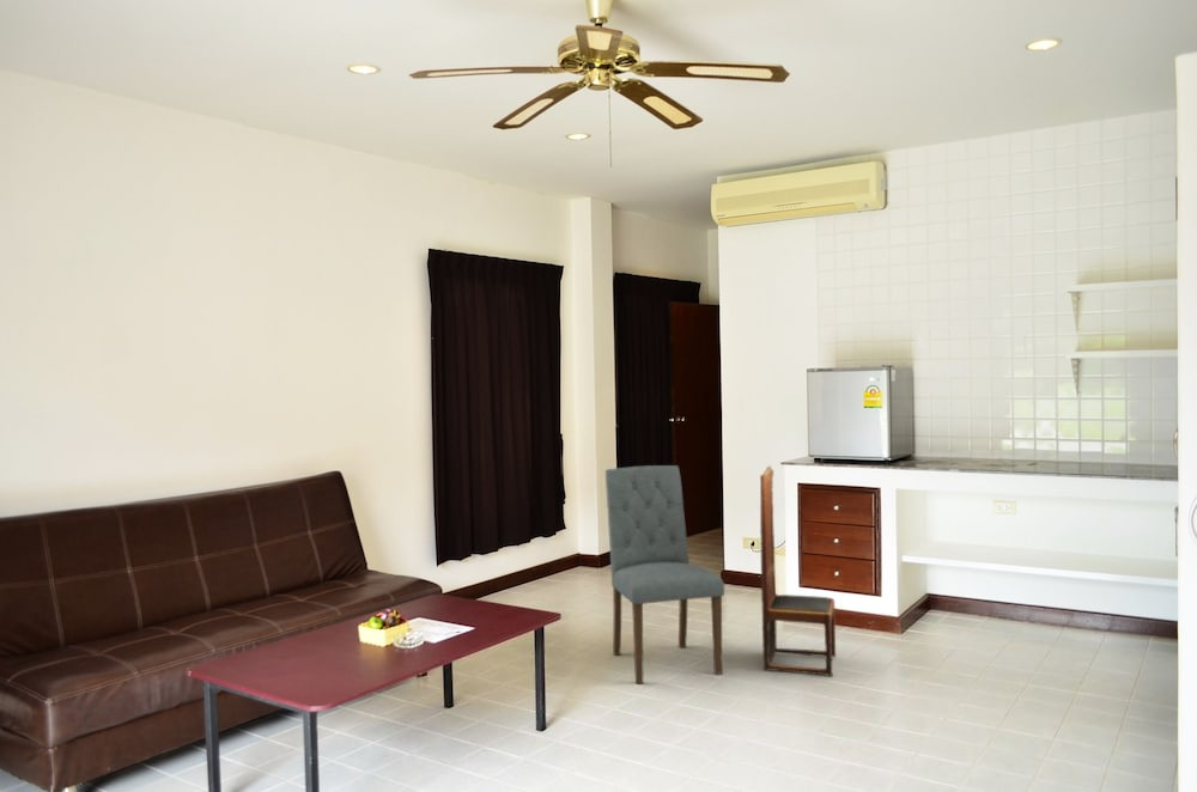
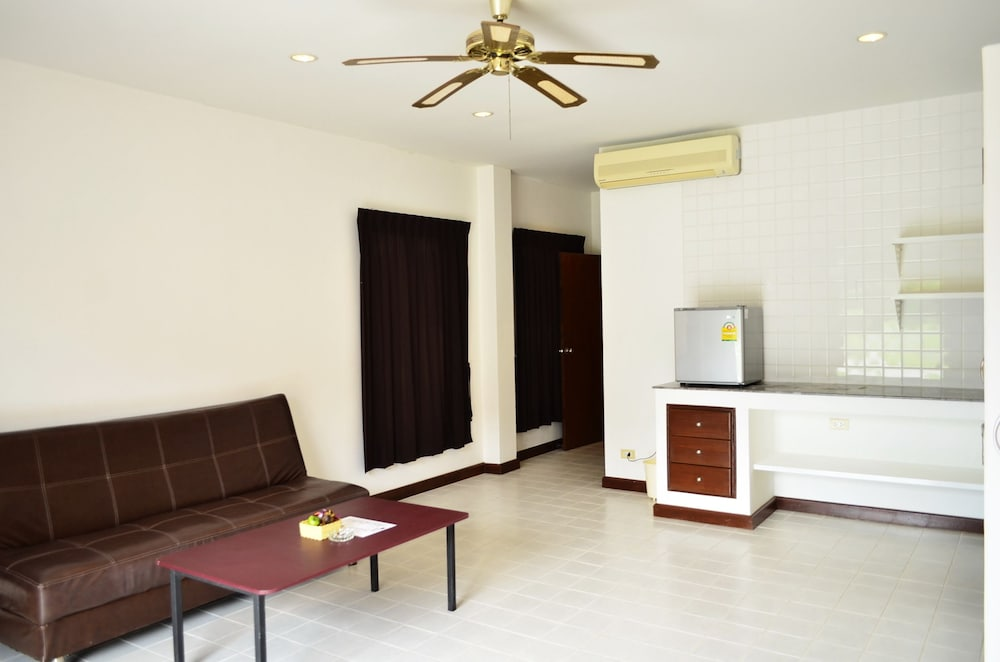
- dining chair (660, 566)
- dining chair (773, 566)
